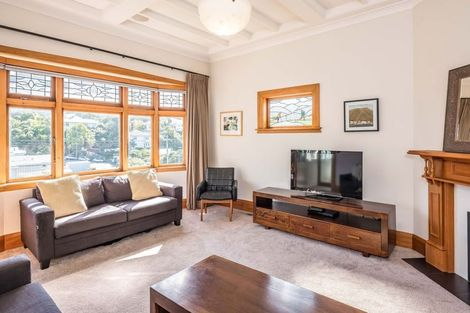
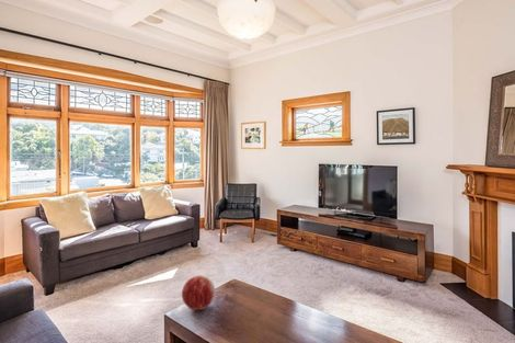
+ decorative orb (198, 291)
